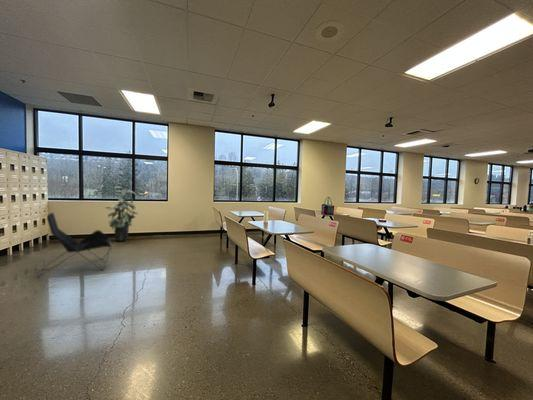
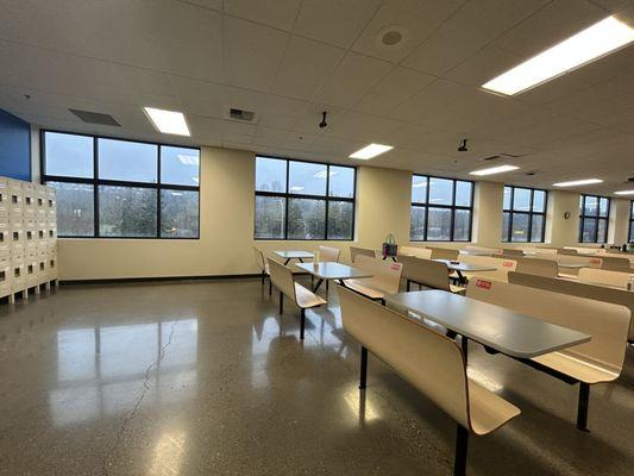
- lounge chair (78, 242)
- indoor plant (121, 214)
